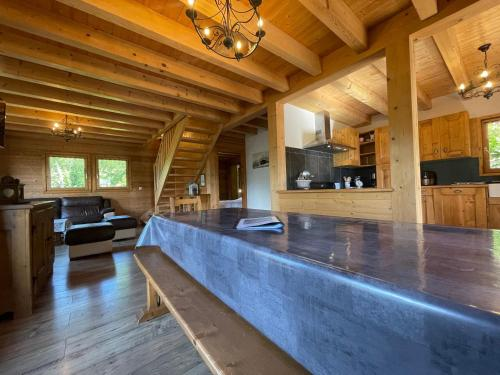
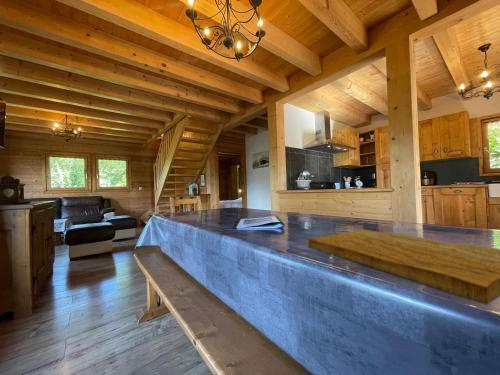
+ cutting board (399, 248)
